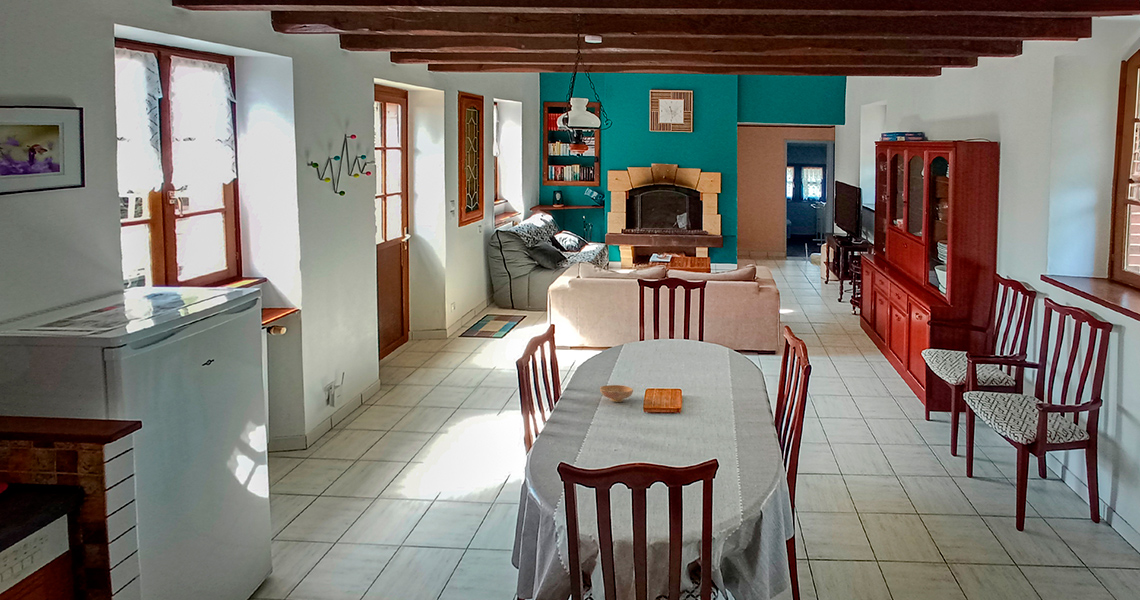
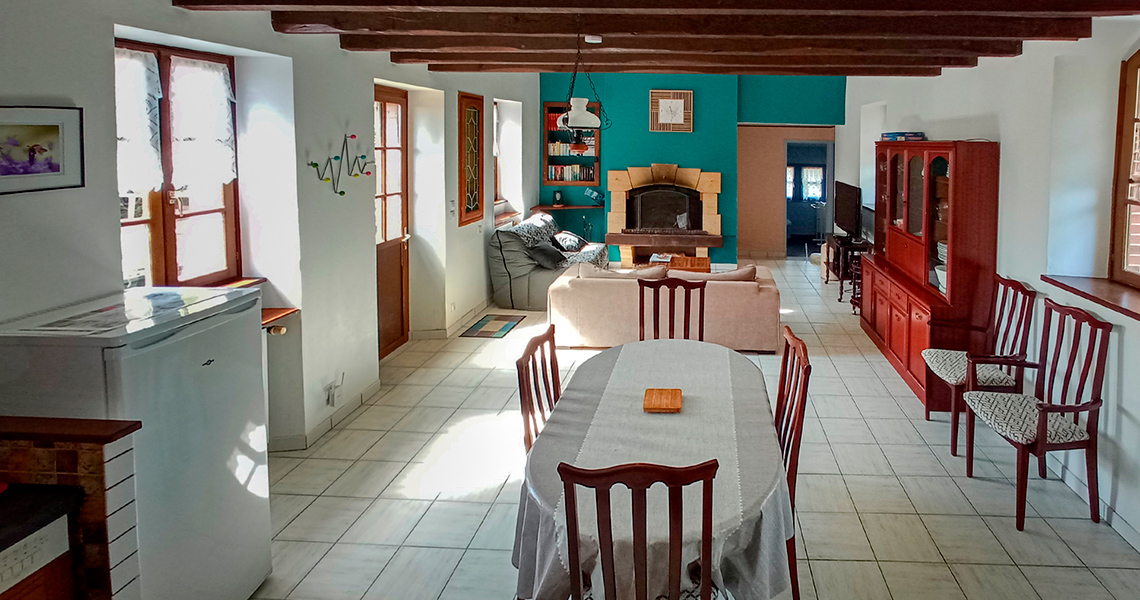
- bowl (616, 394)
